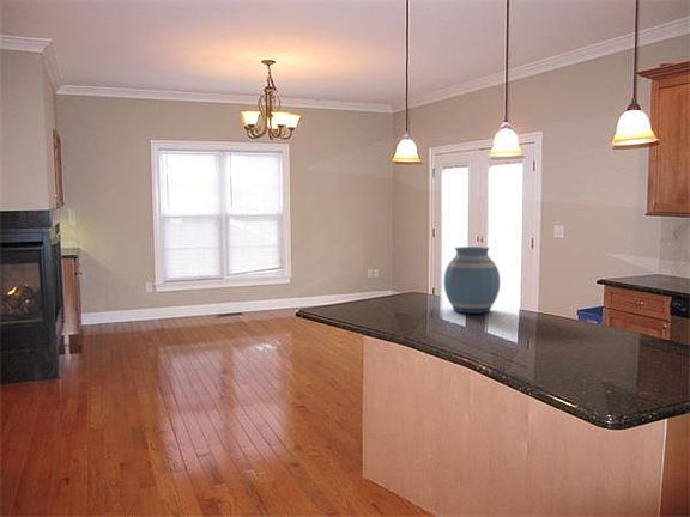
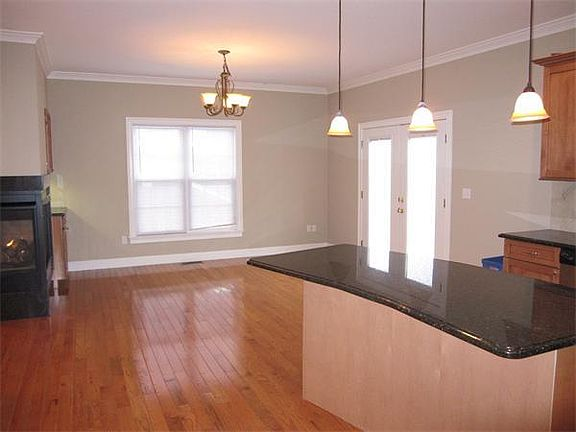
- vase (471, 279)
